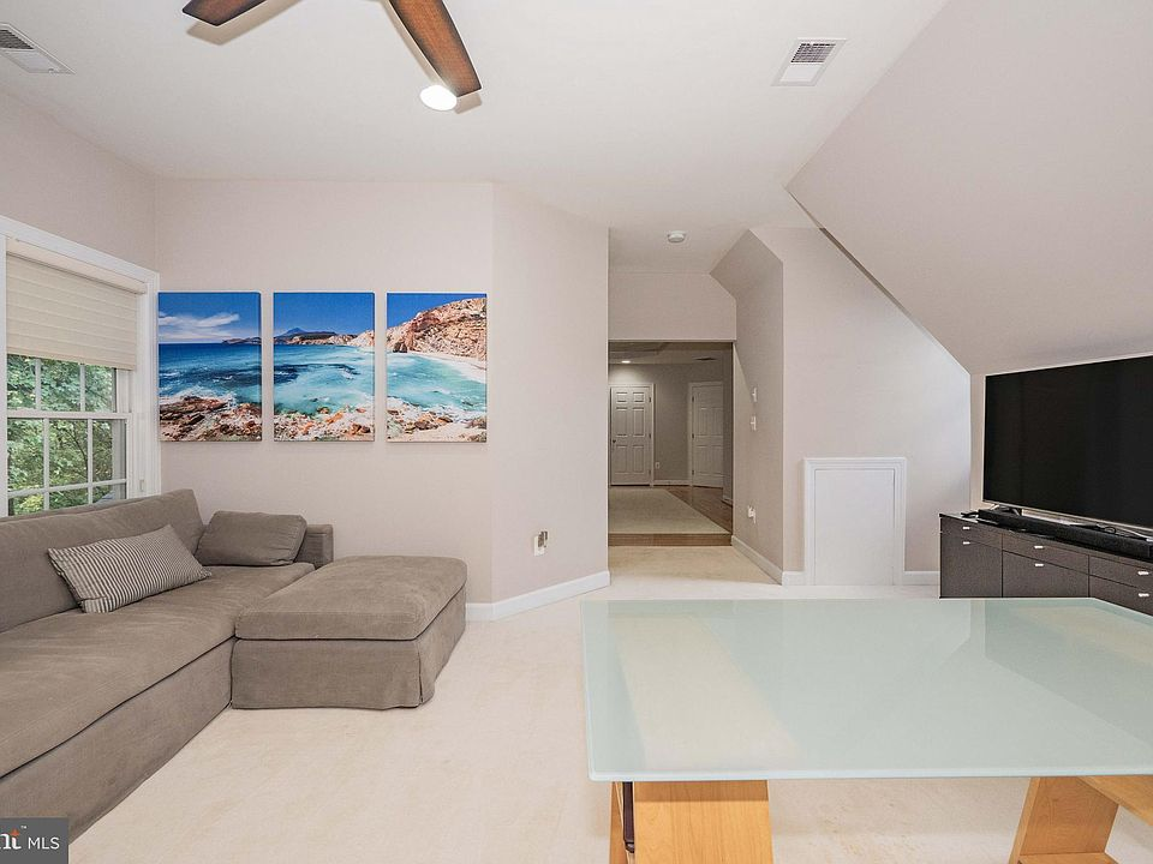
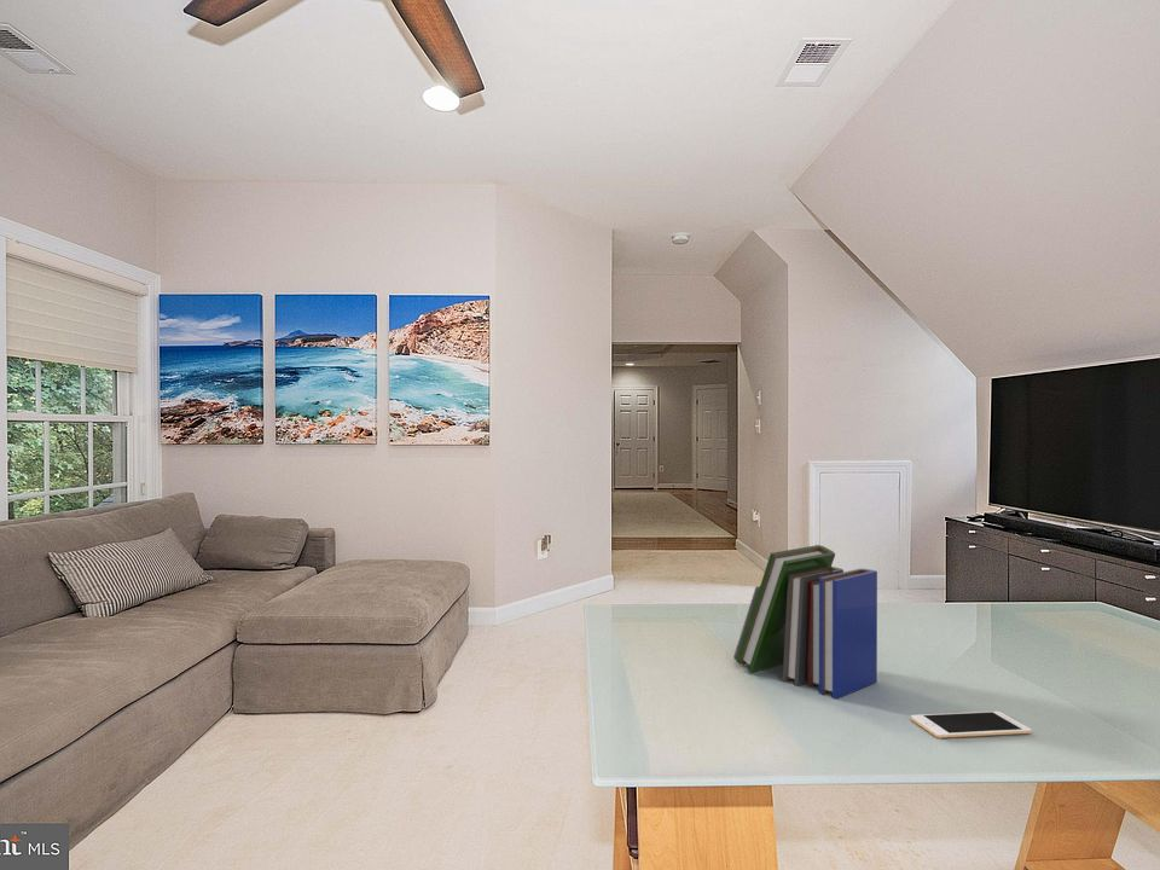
+ book (800, 610)
+ cell phone (969, 724)
